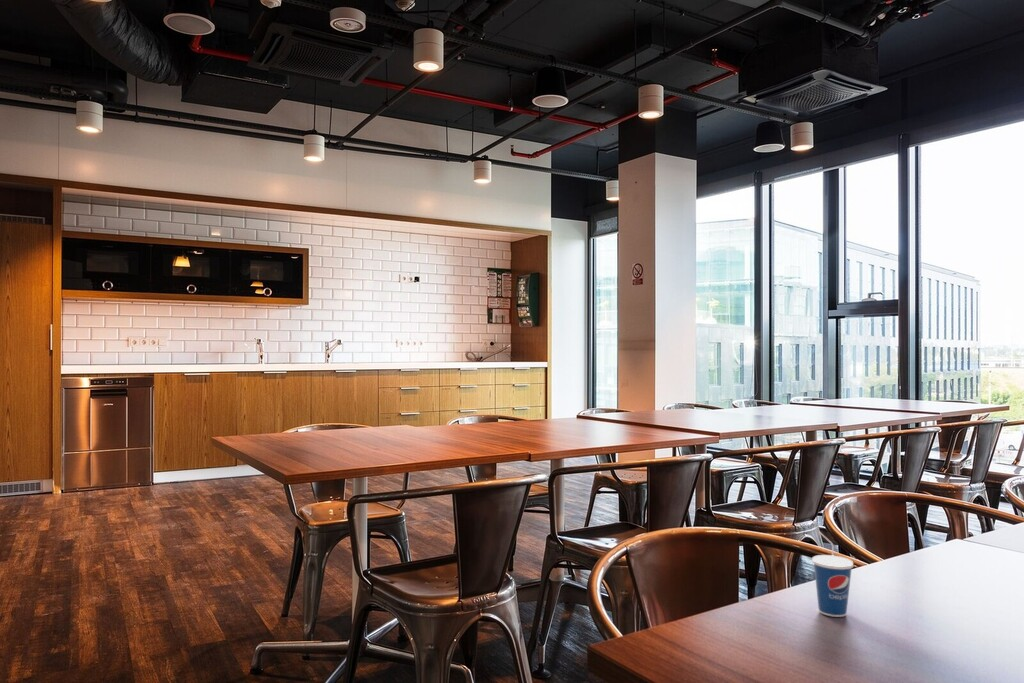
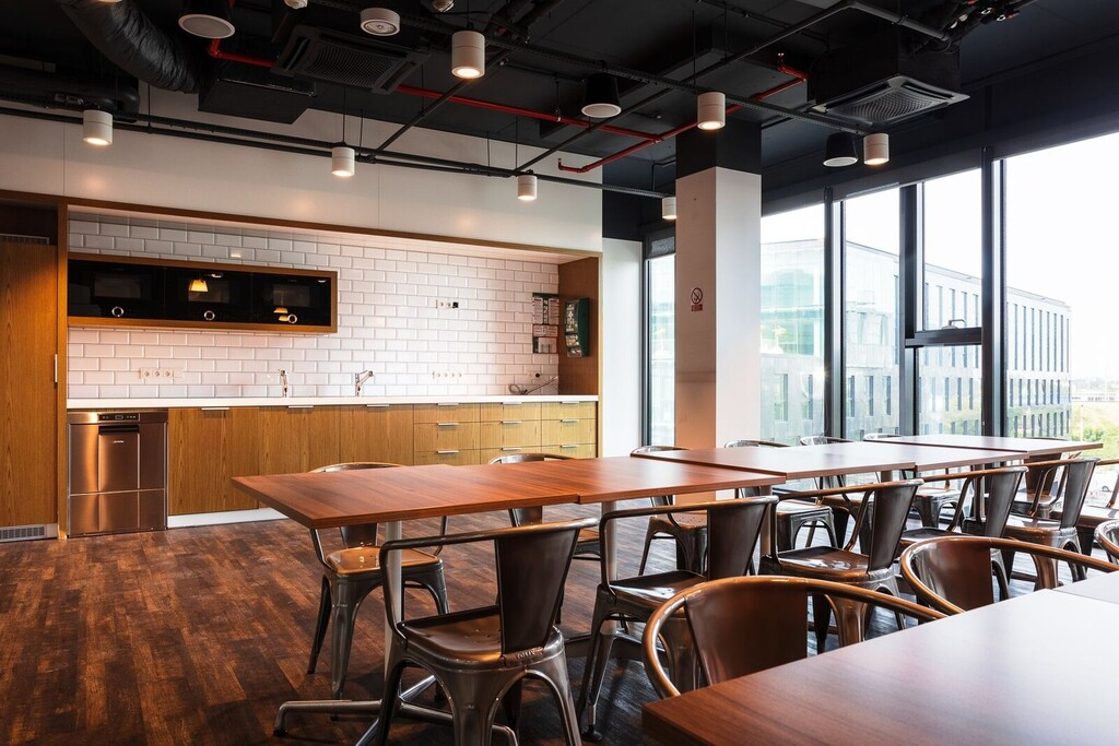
- cup (832, 571)
